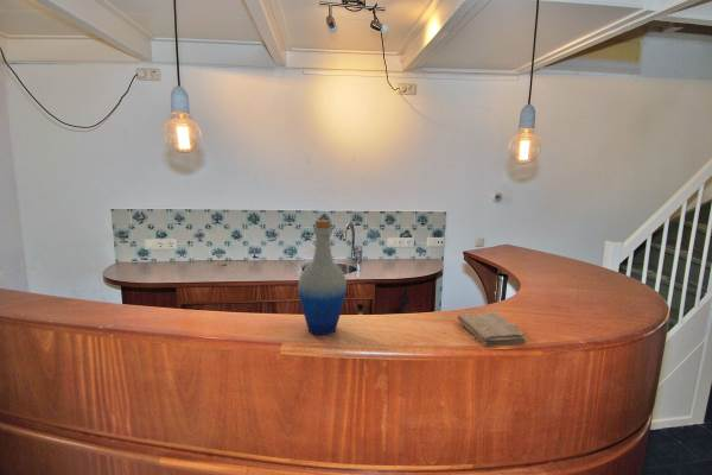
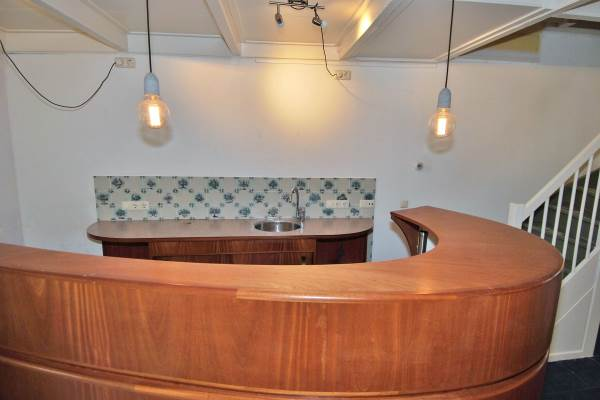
- washcloth (489, 327)
- bottle (322, 276)
